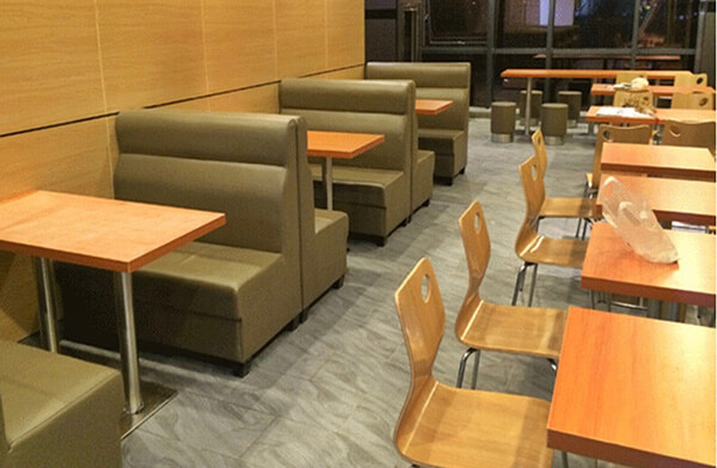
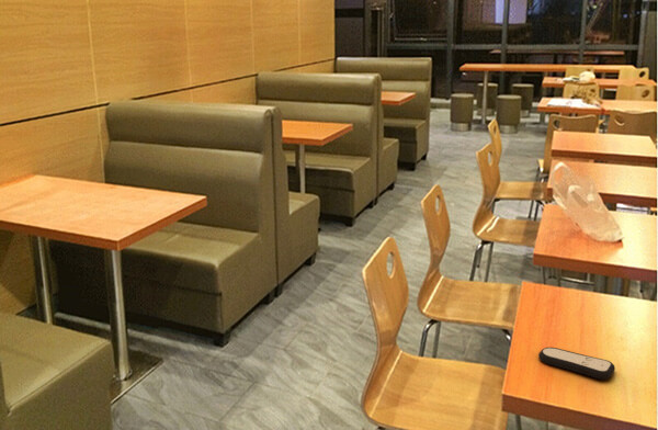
+ remote control (575, 361)
